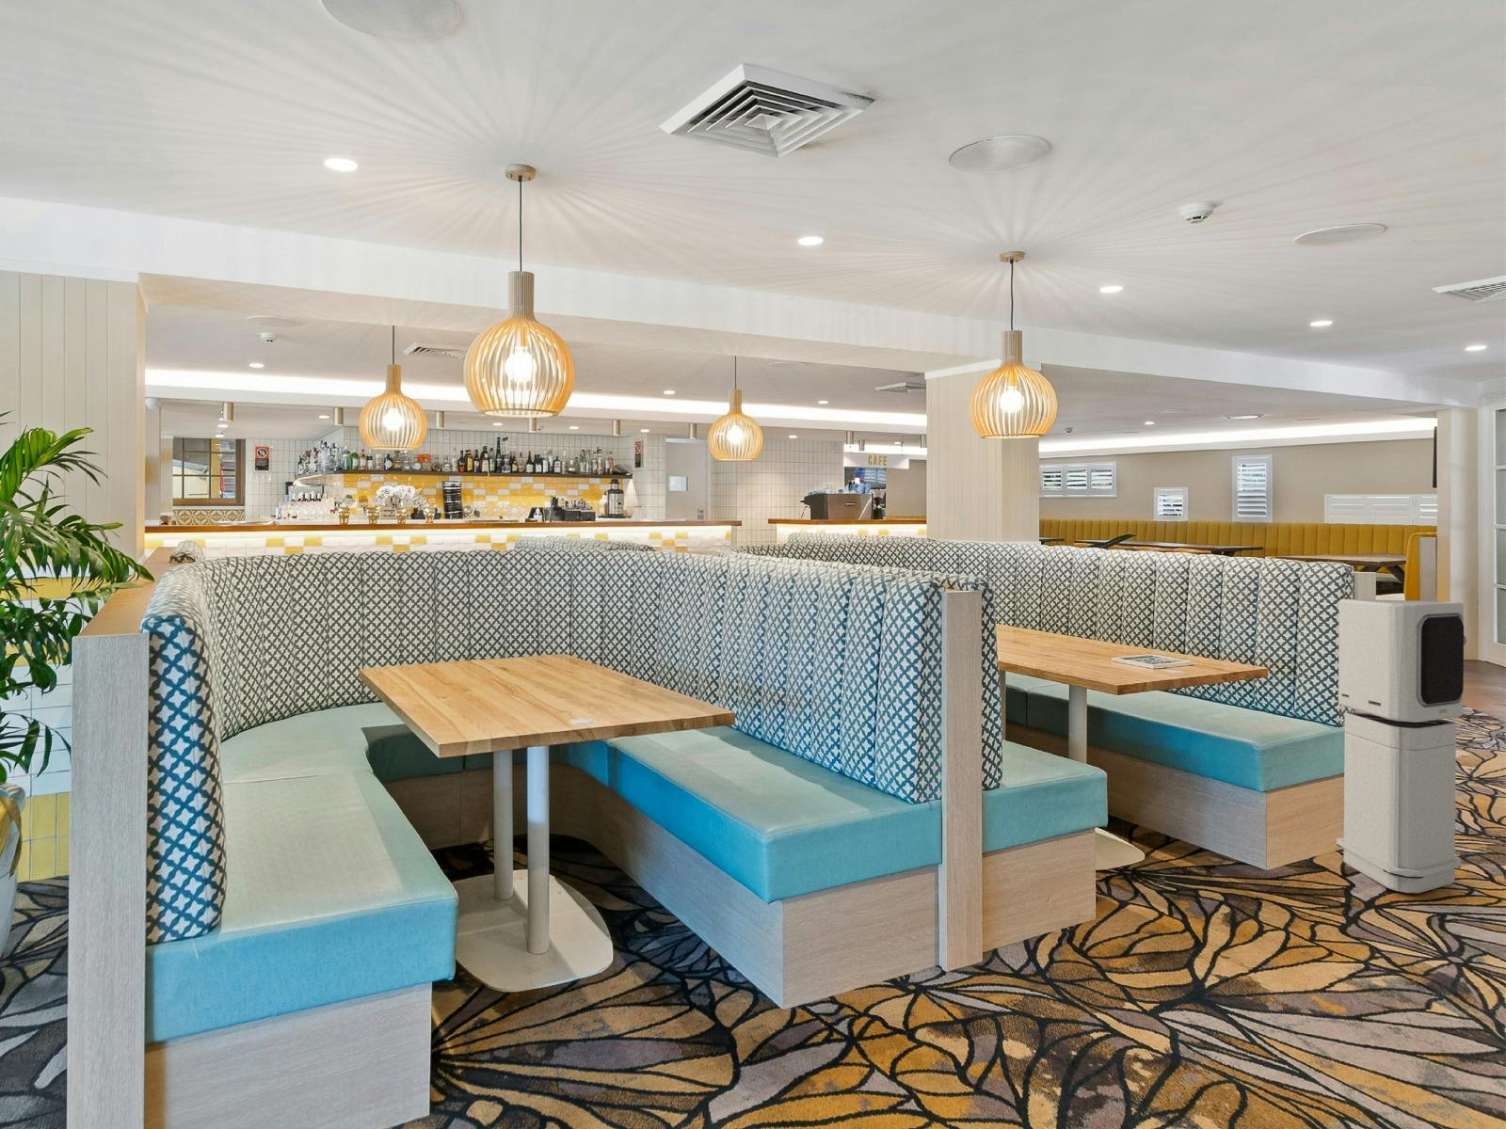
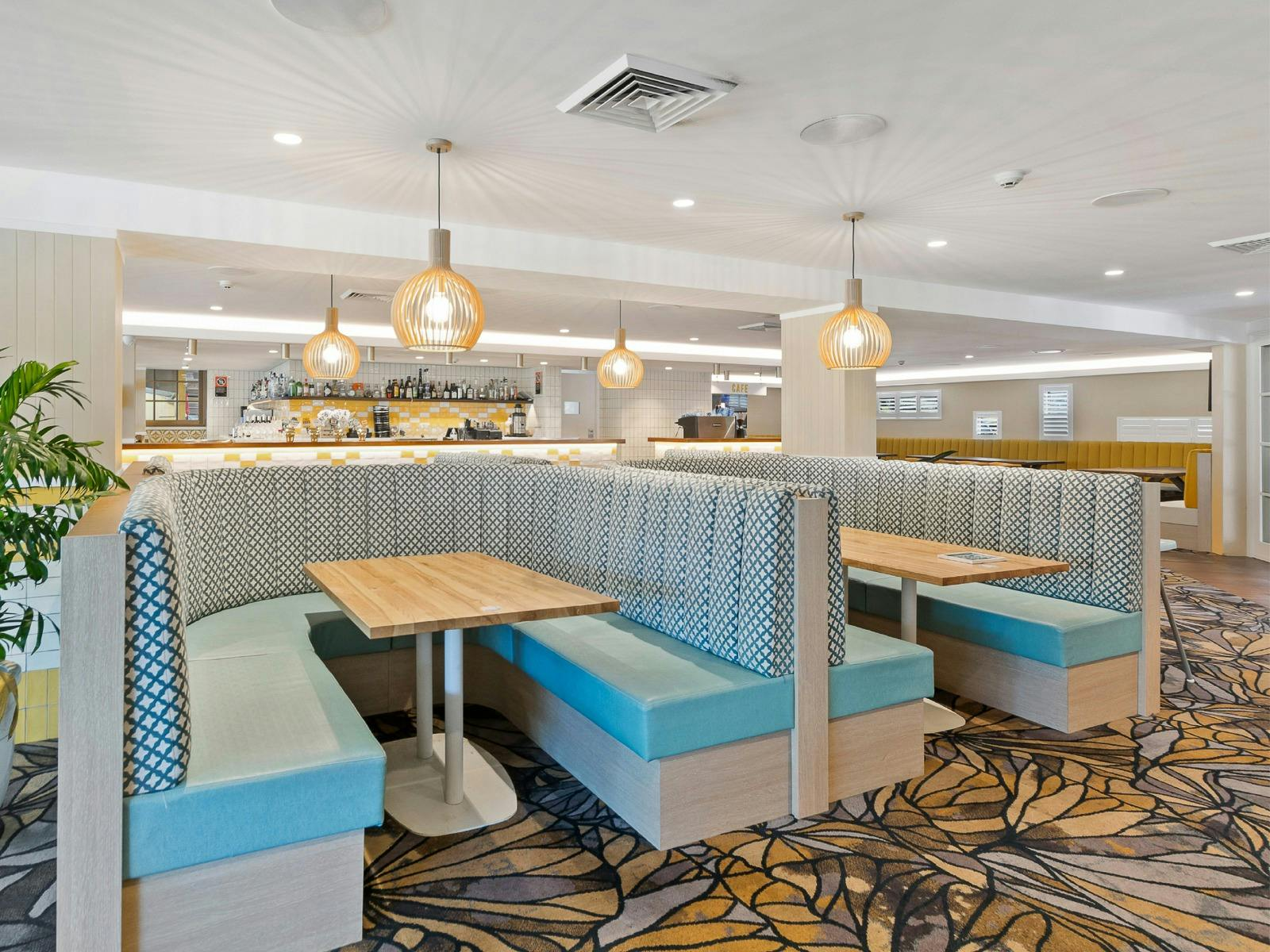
- air purifier (1390, 738)
